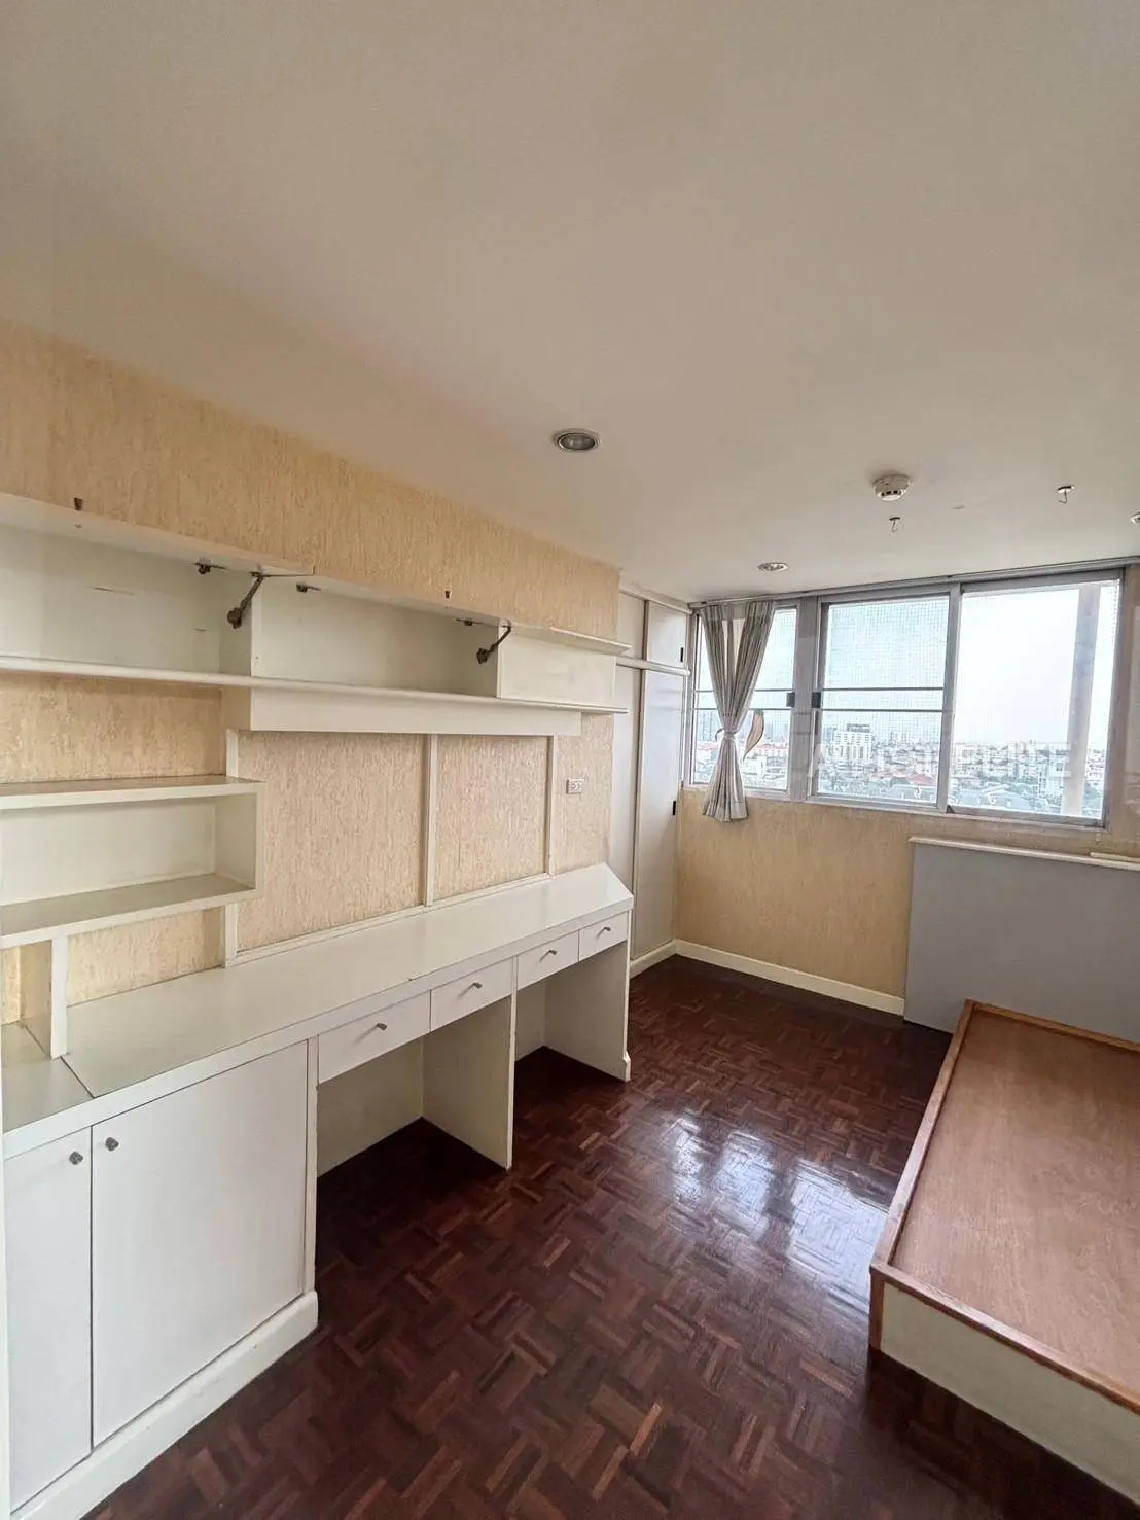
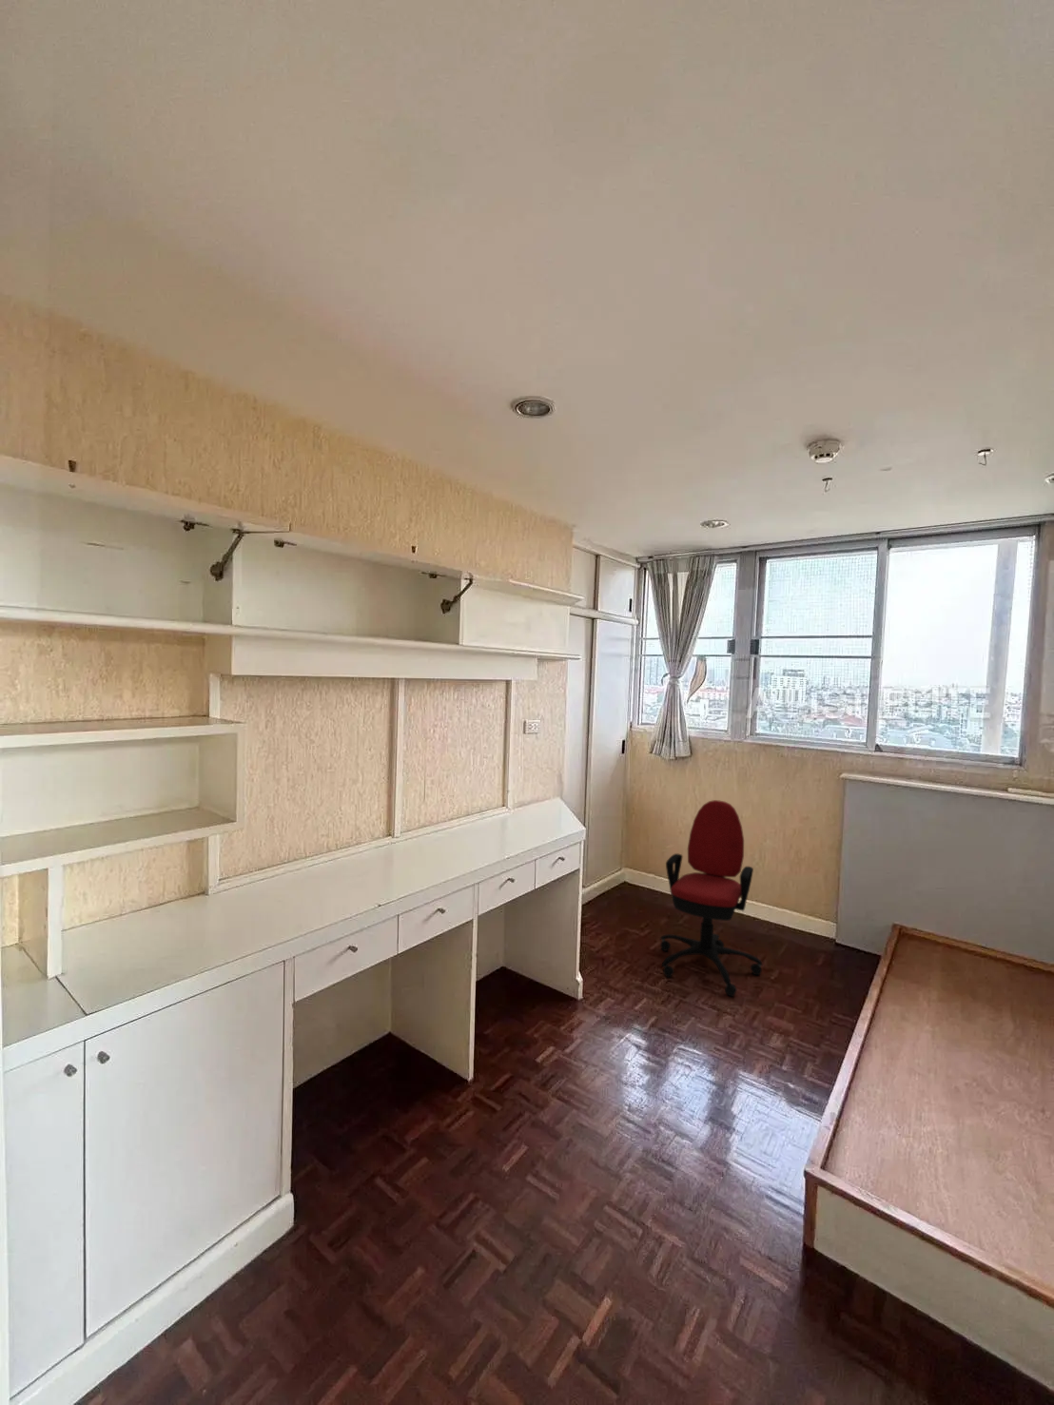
+ office chair (710, 885)
